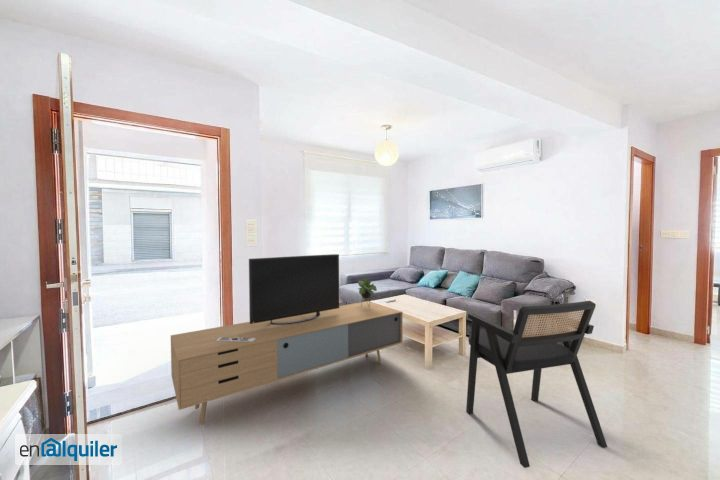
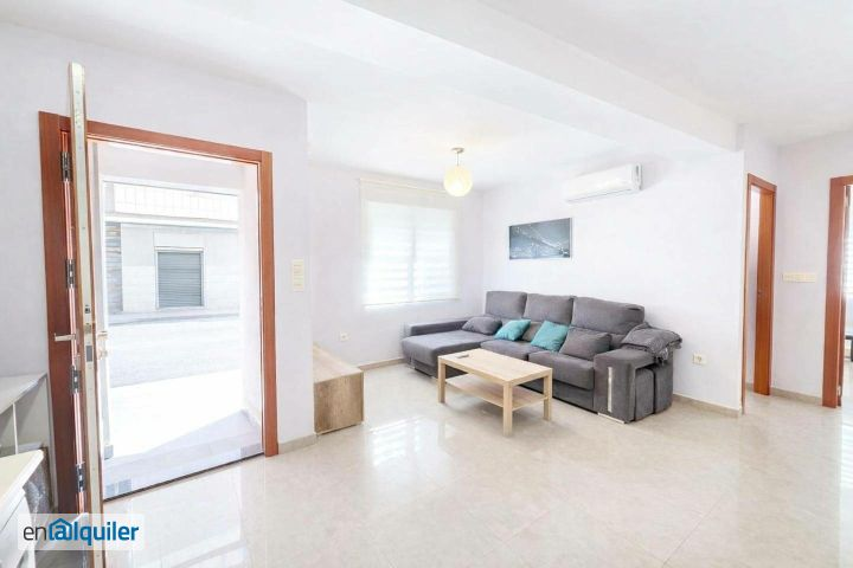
- media console (300, 319)
- armchair (531, 362)
